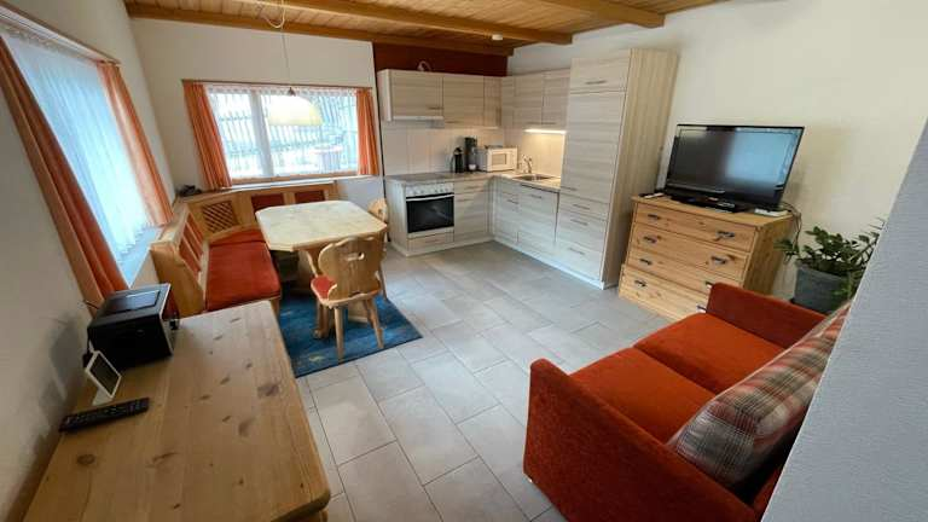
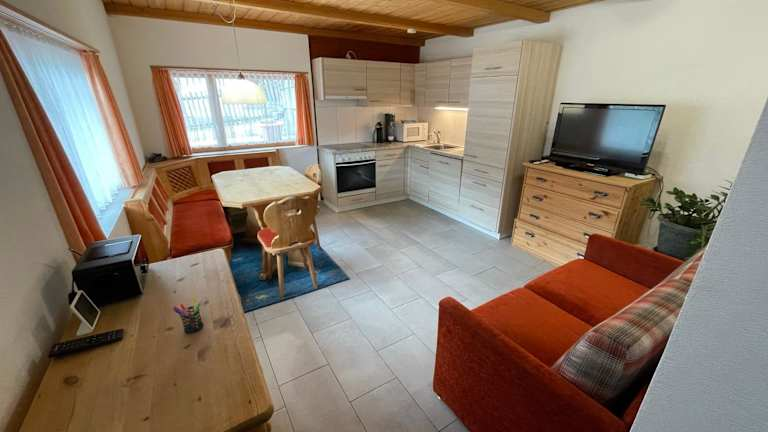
+ pen holder (191, 314)
